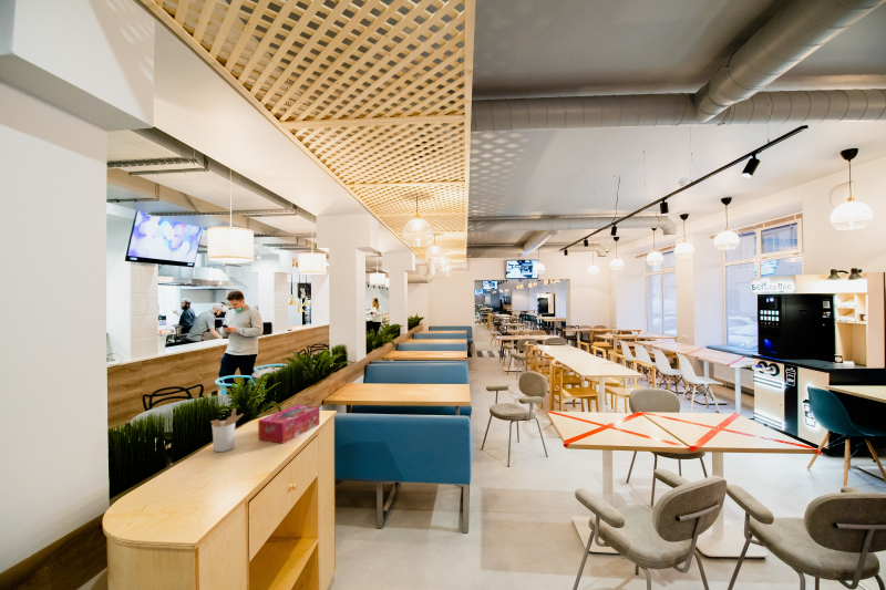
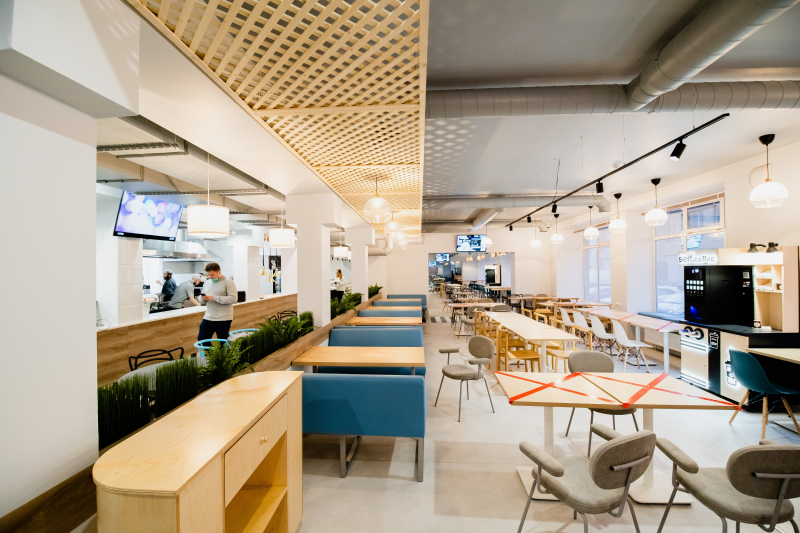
- utensil holder (227, 429)
- tissue box (290, 422)
